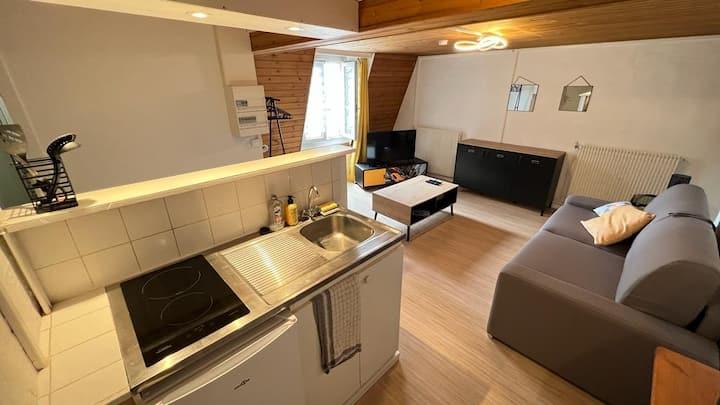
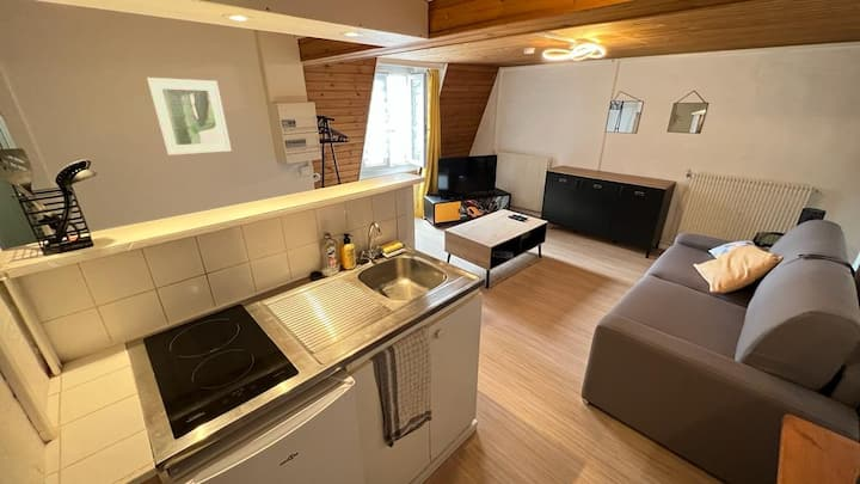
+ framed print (192, 117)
